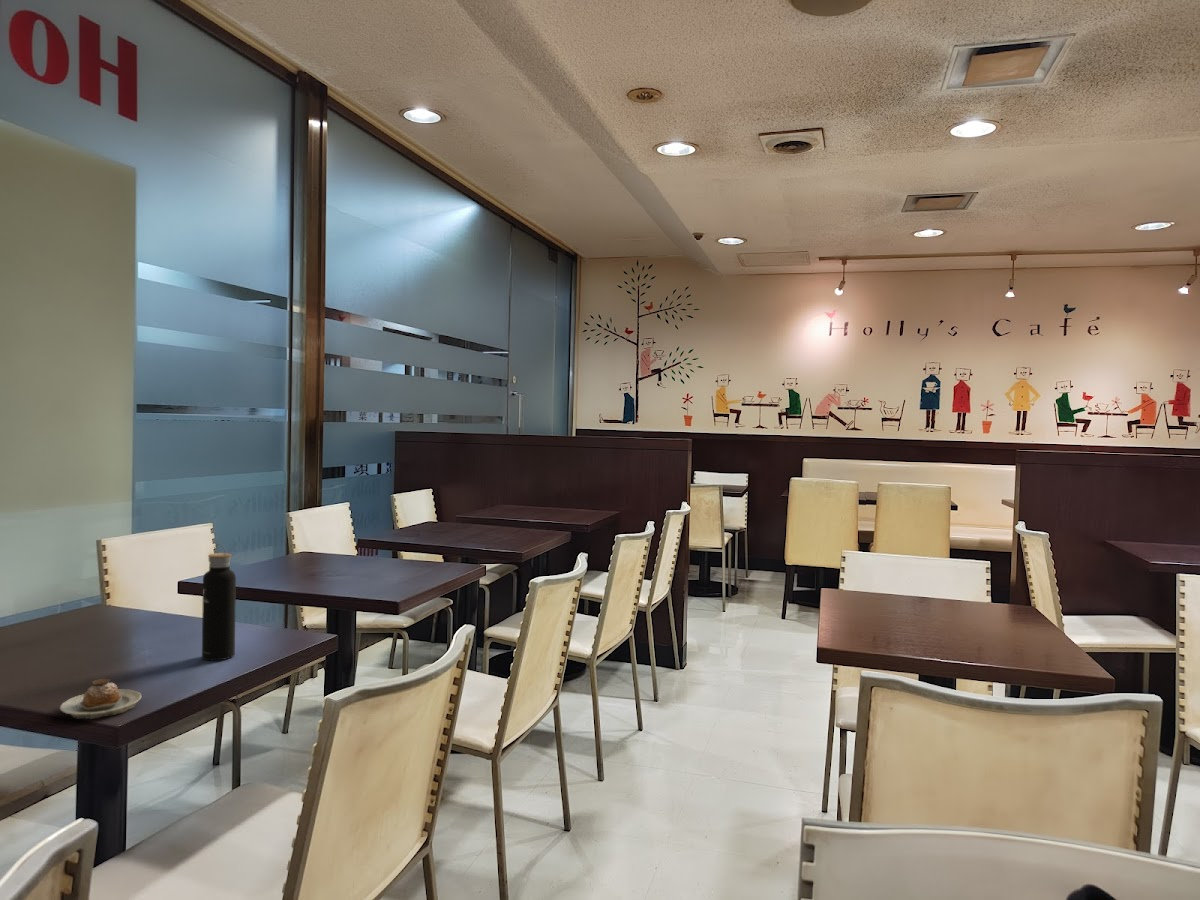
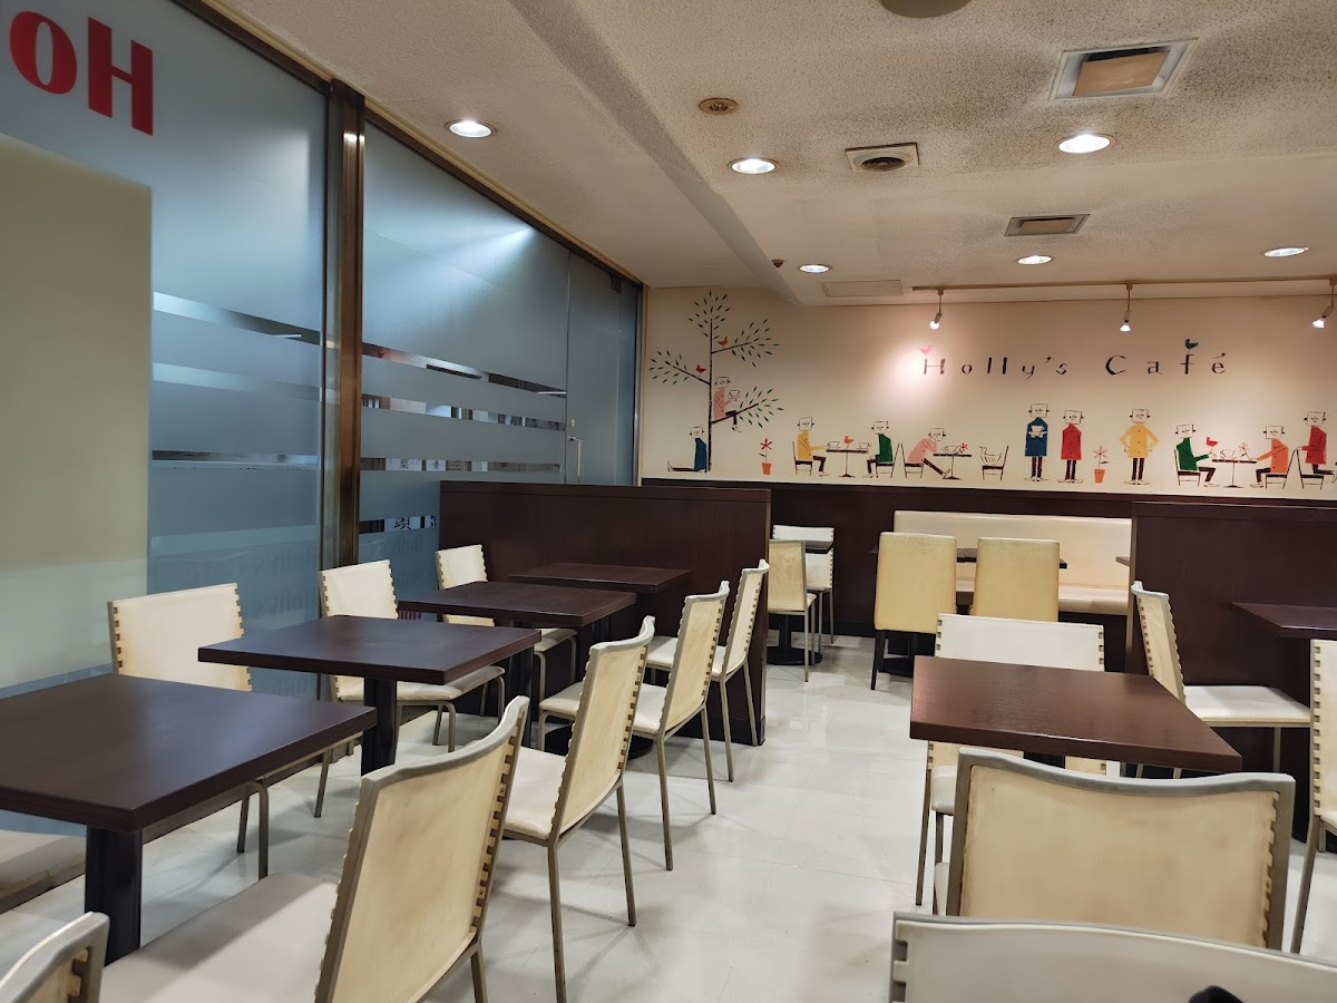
- pastry (101, 694)
- water bottle (219, 600)
